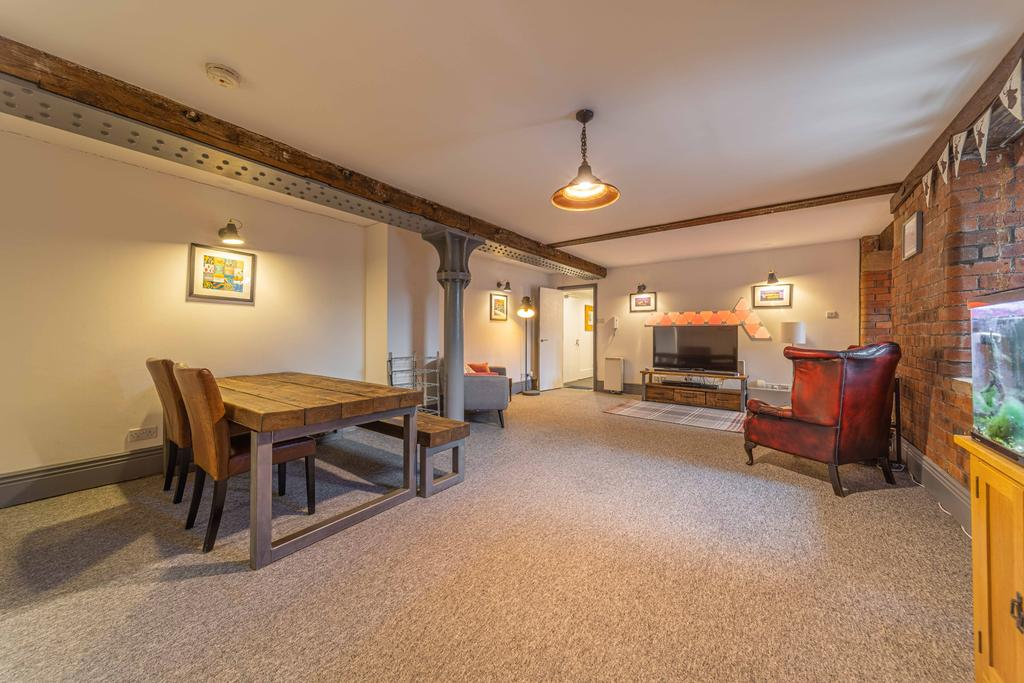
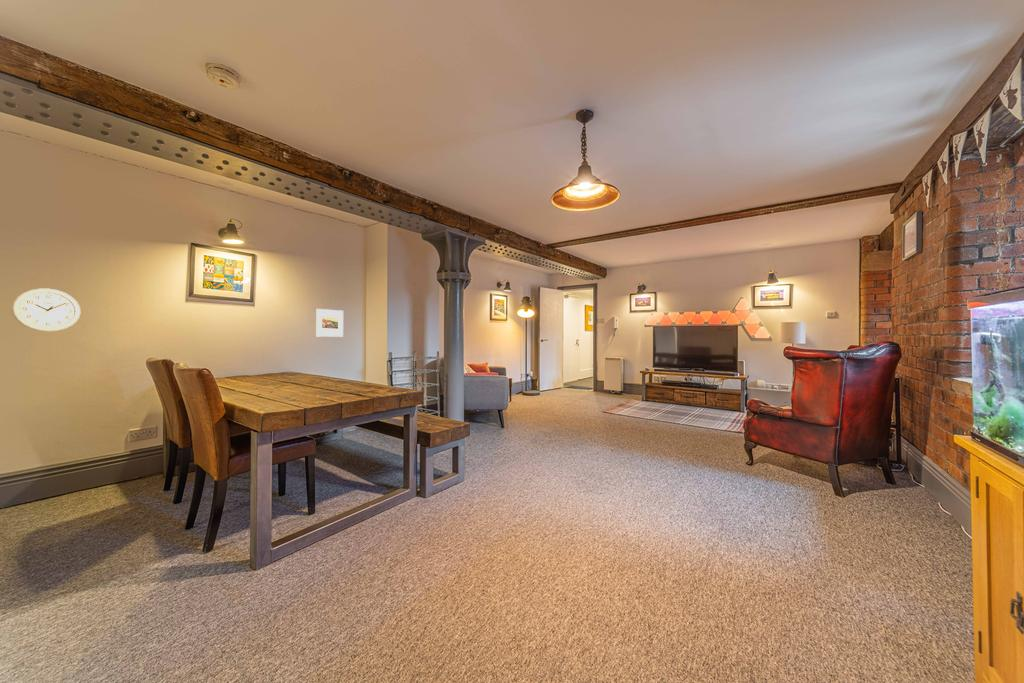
+ wall clock (47, 310)
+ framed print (329, 323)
